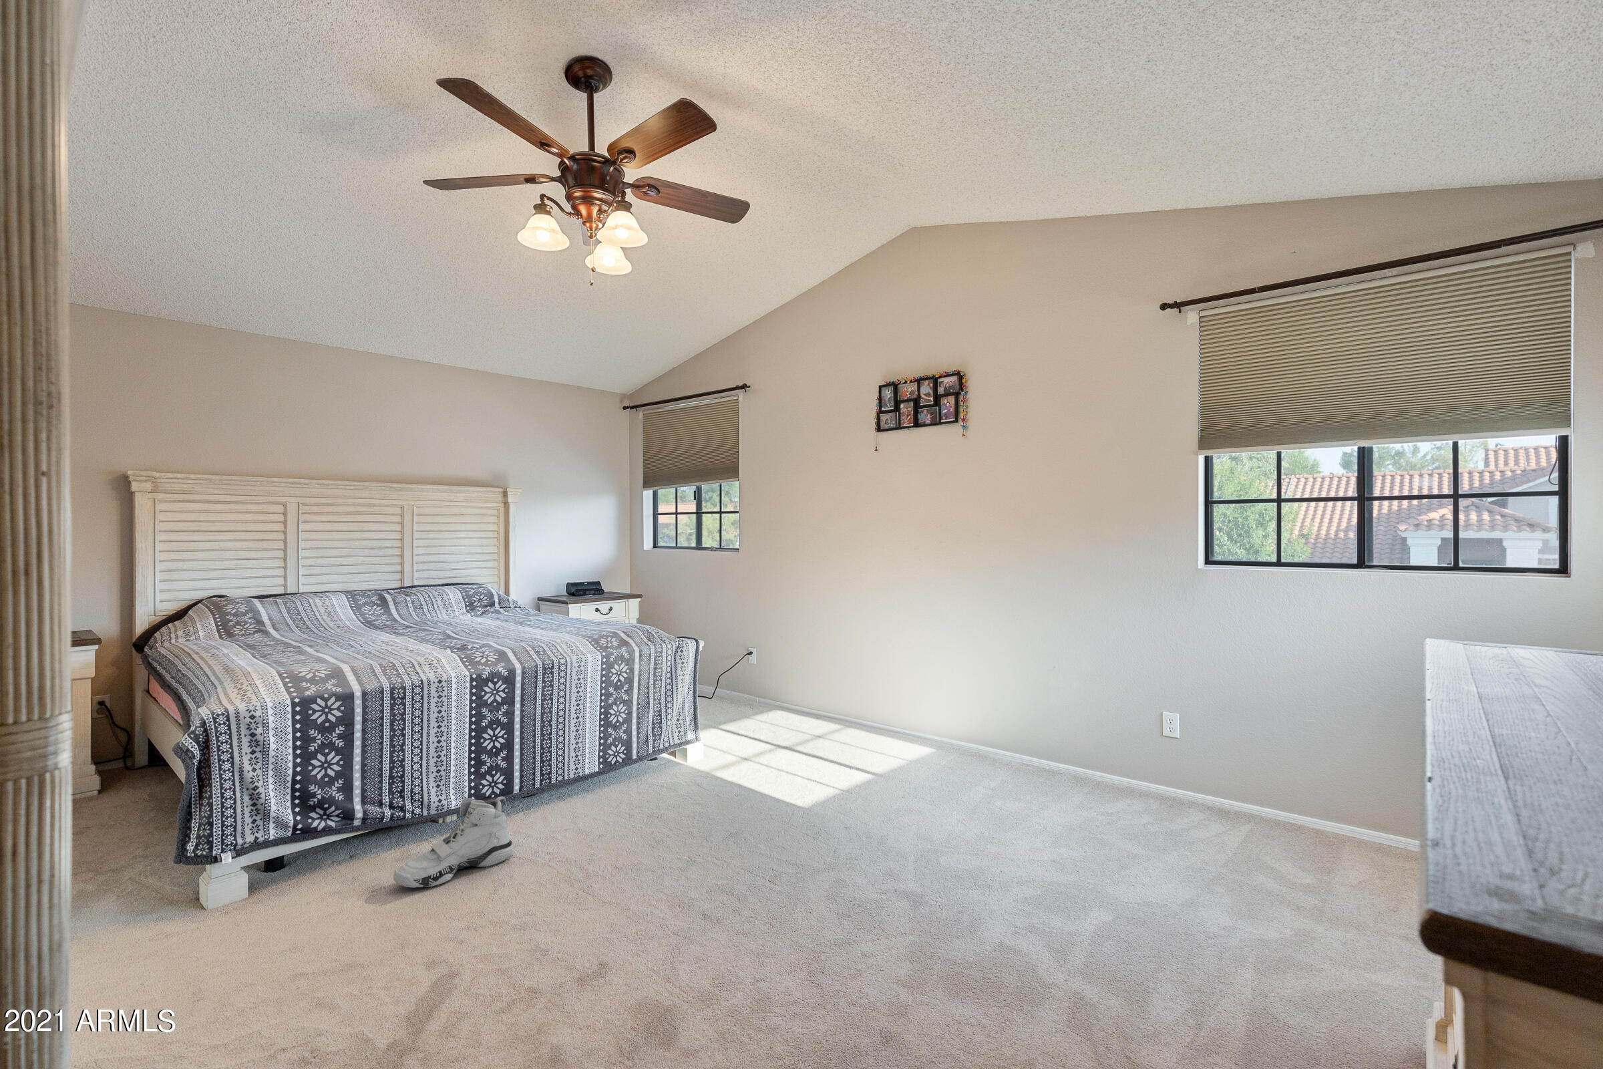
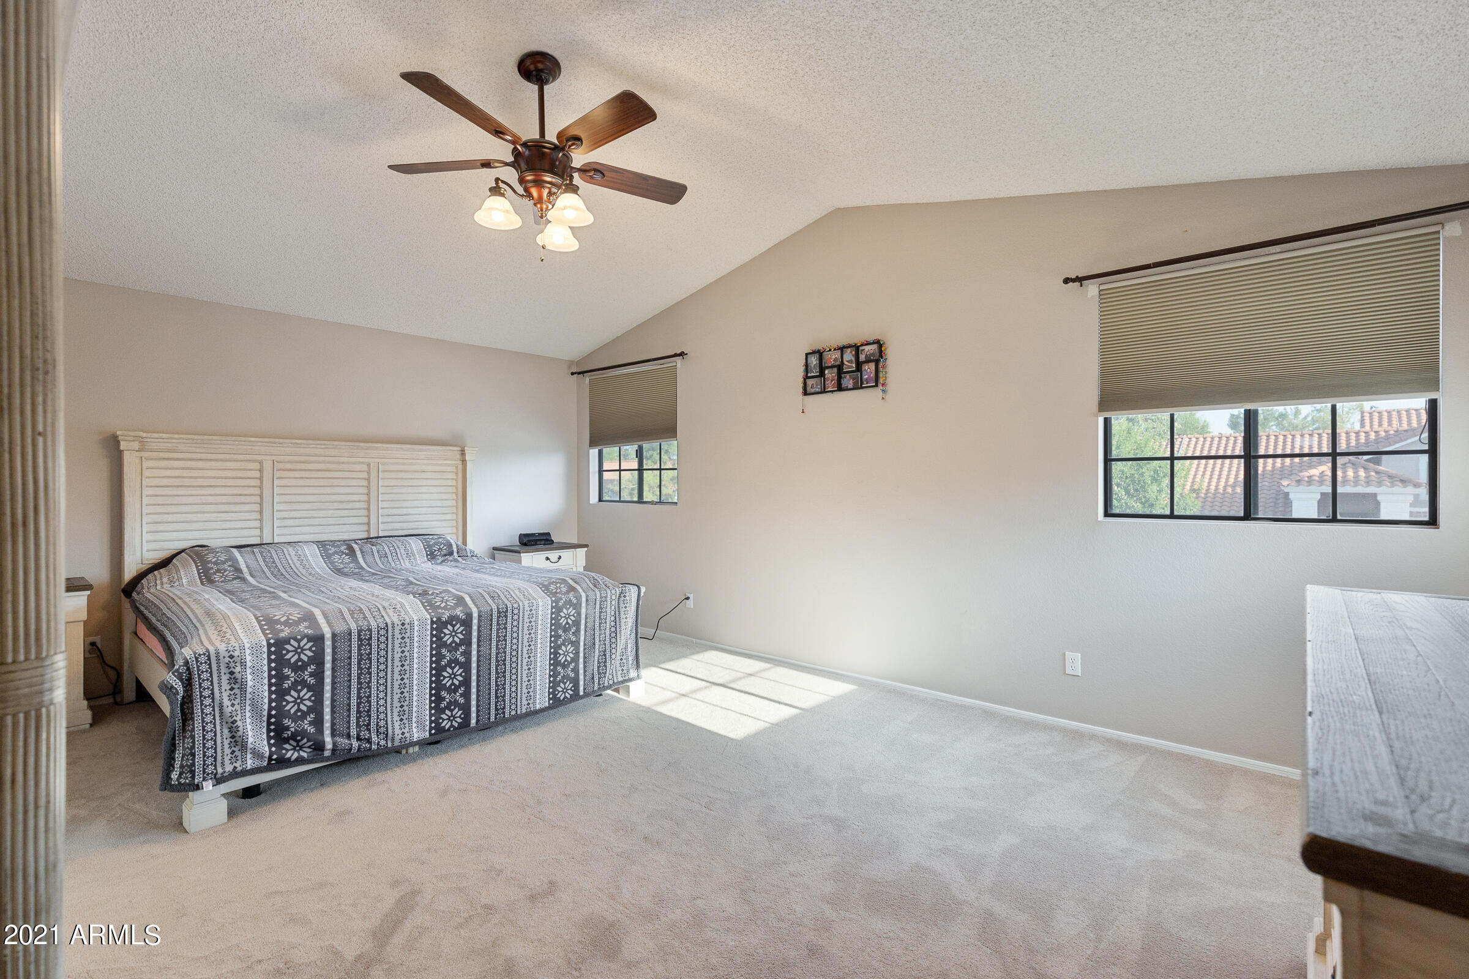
- sneaker (456, 839)
